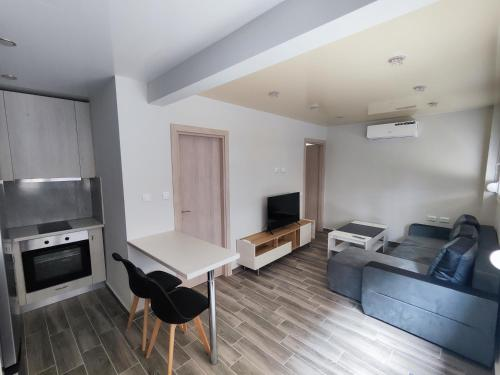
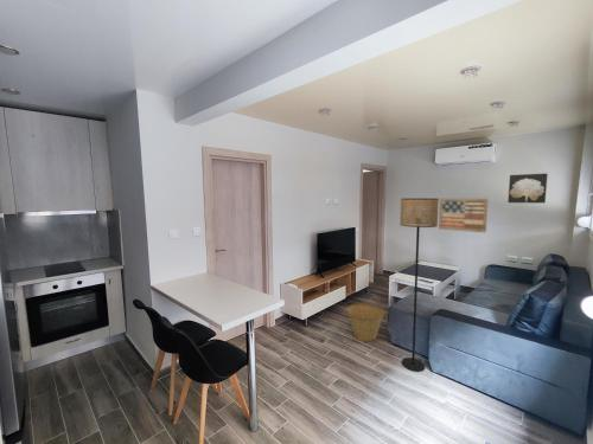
+ floor lamp (415, 283)
+ wall art (461, 214)
+ wall art (527, 188)
+ basket (364, 322)
